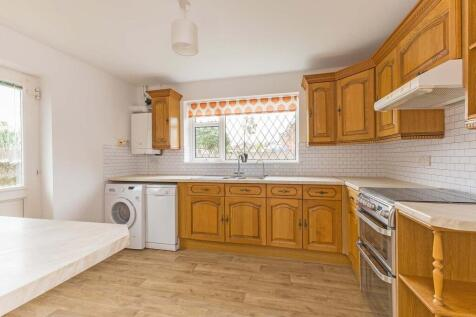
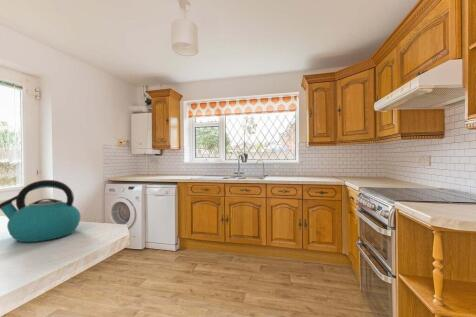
+ kettle (41, 207)
